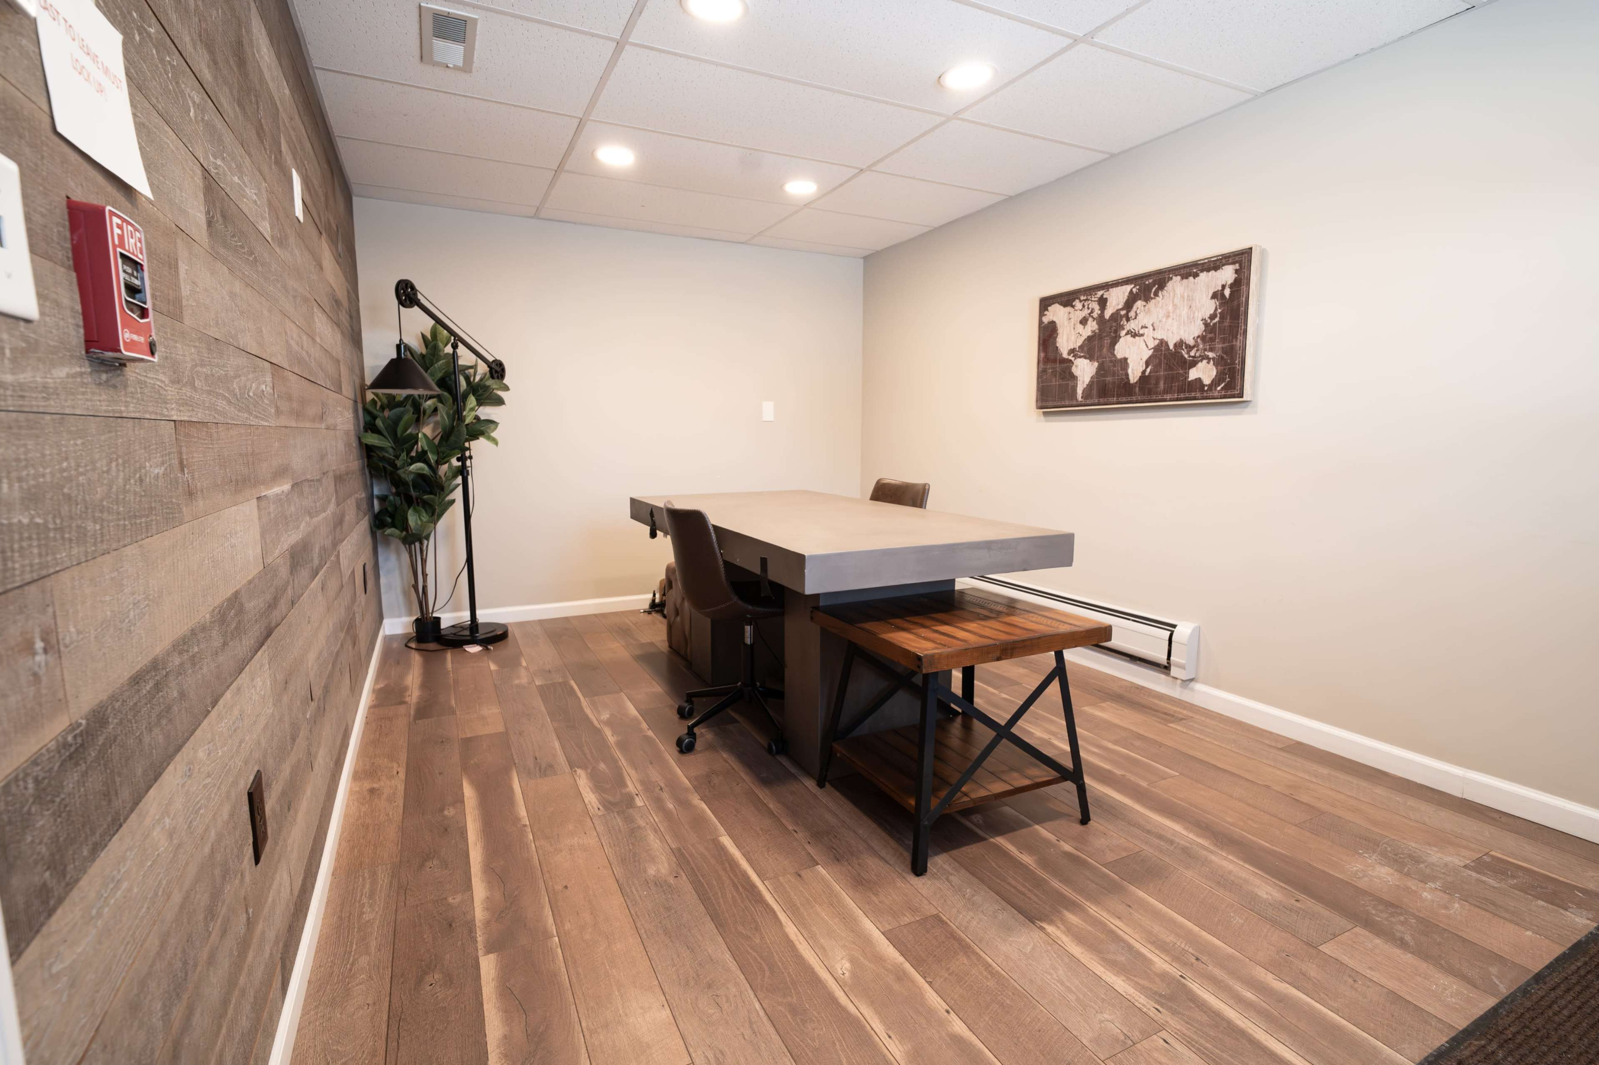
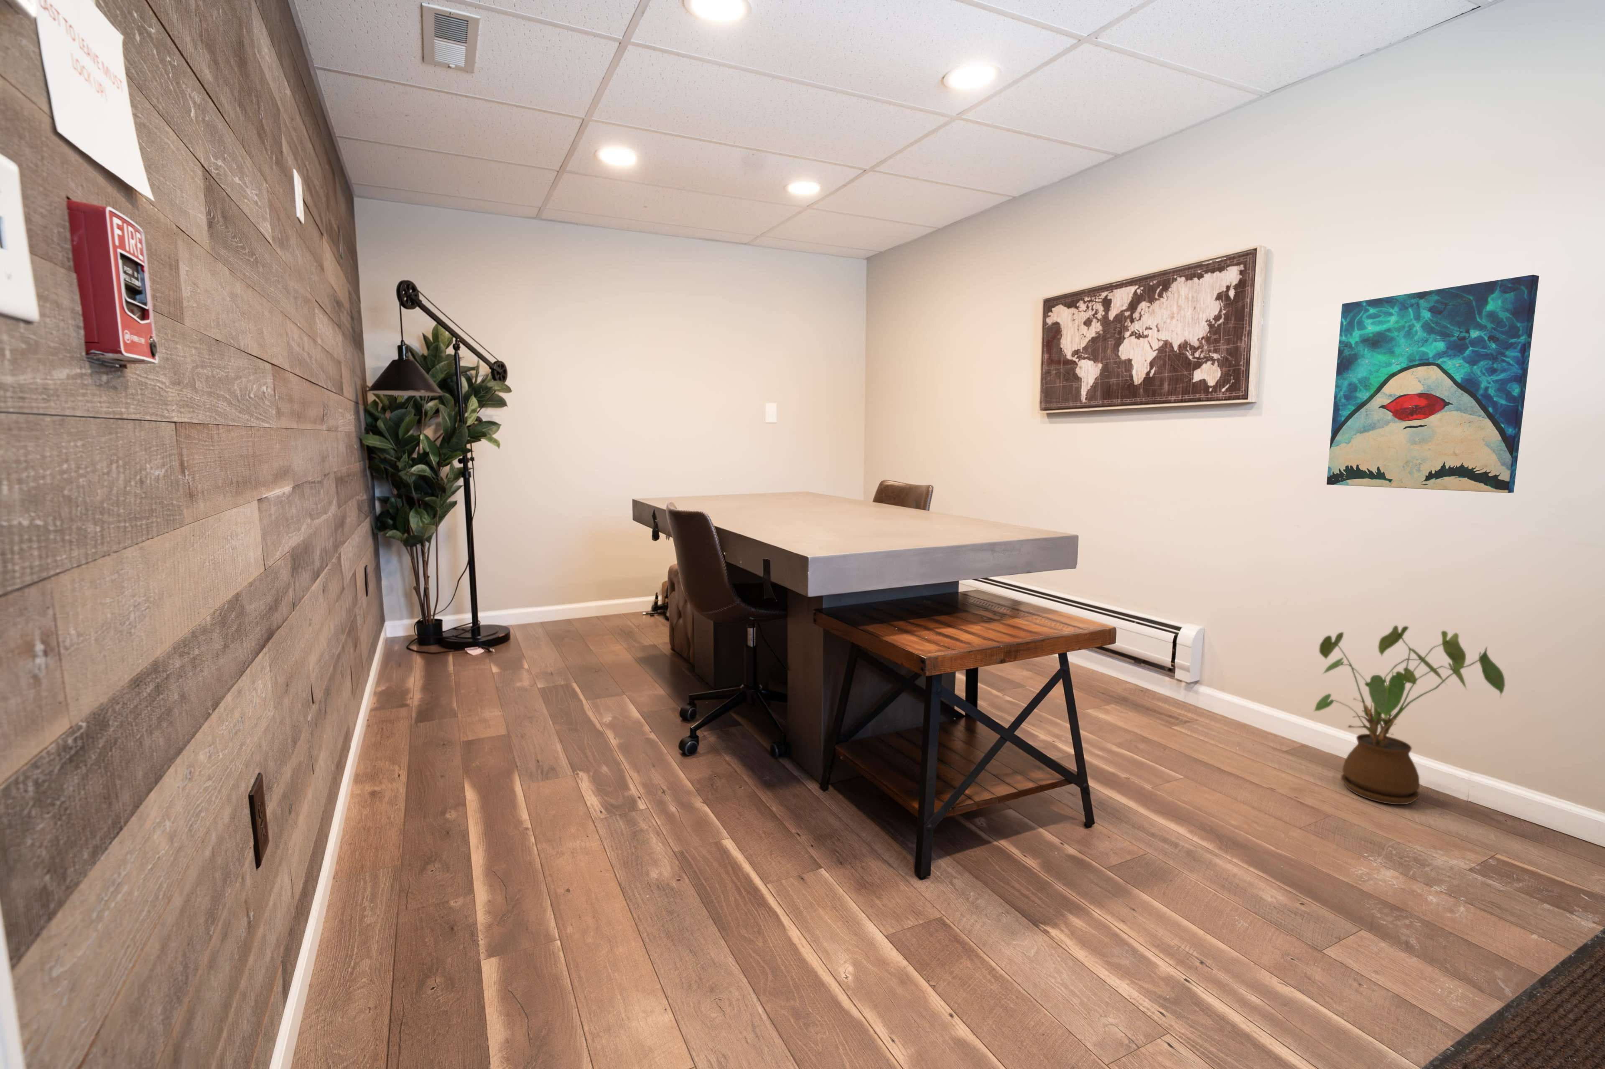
+ house plant (1394, 716)
+ wall art (1421, 391)
